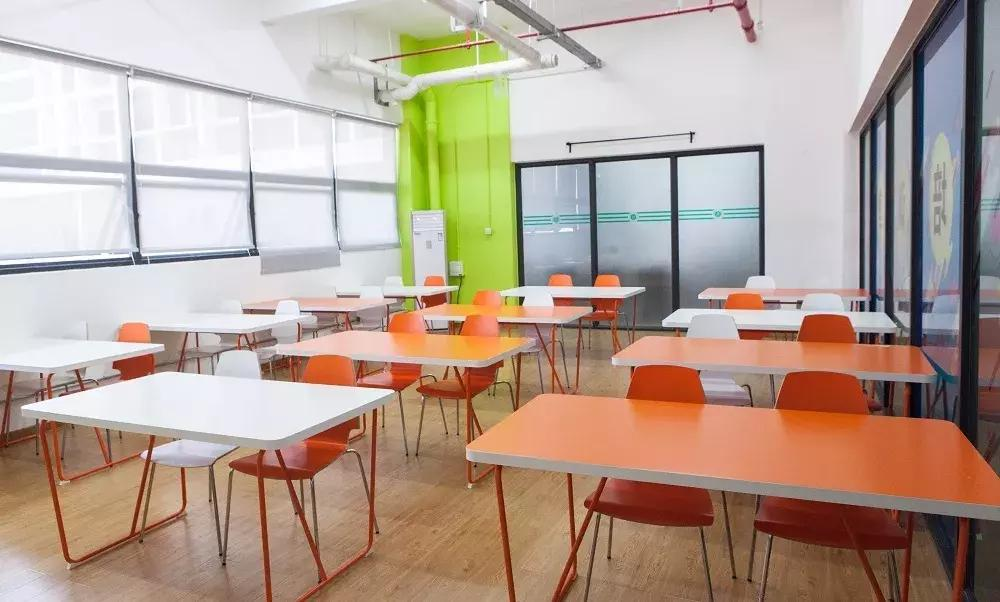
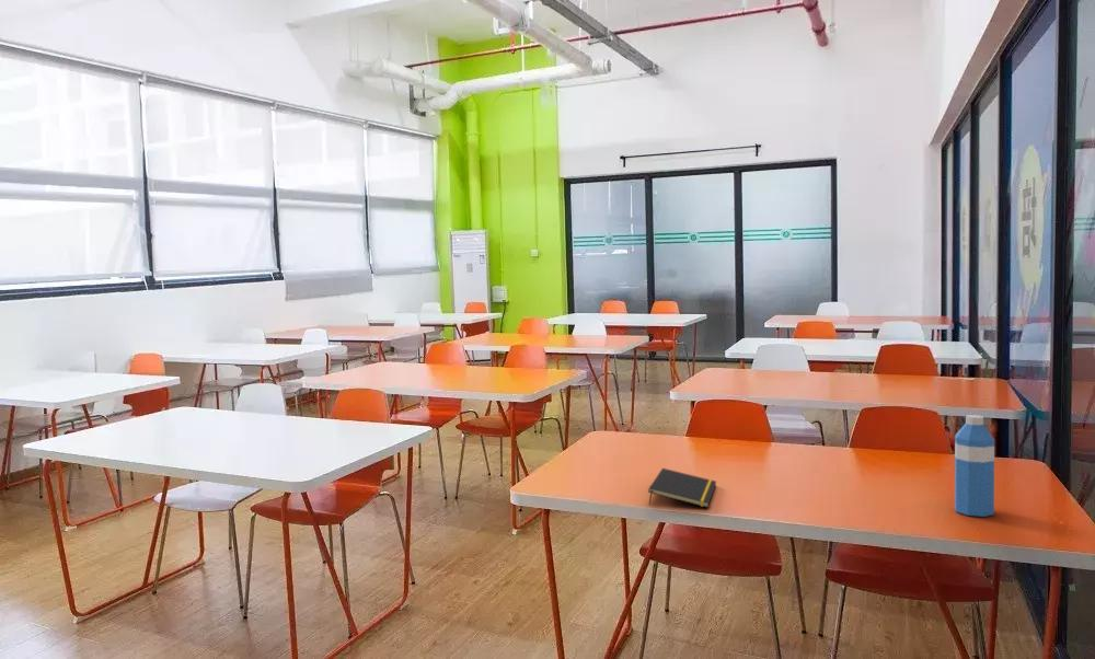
+ water bottle (973, 463)
+ notepad (683, 486)
